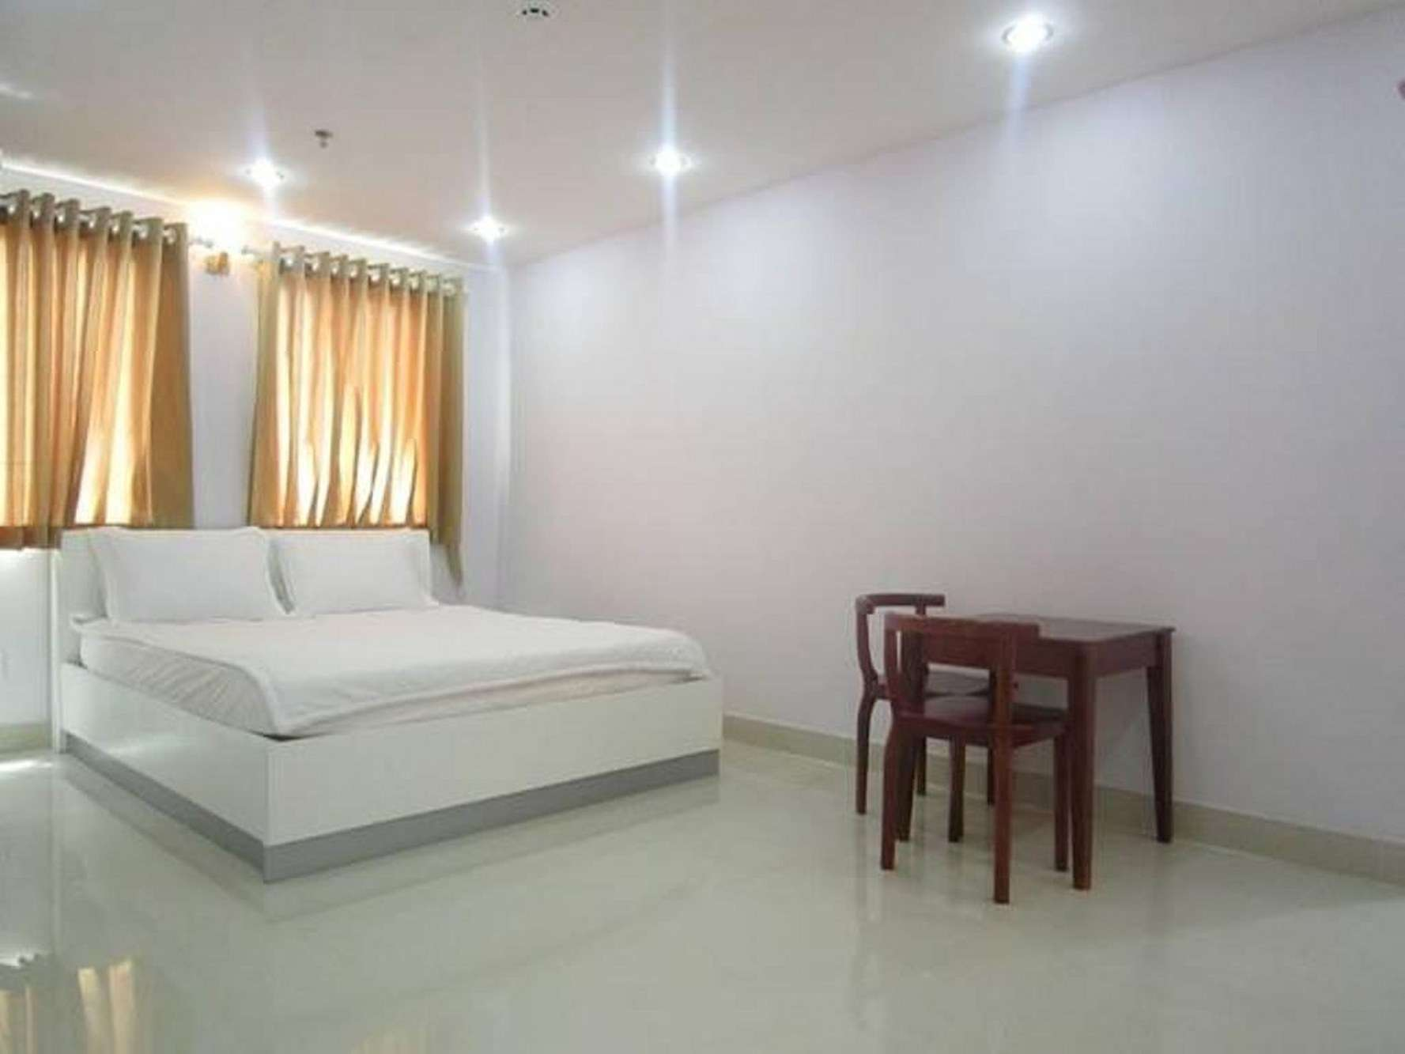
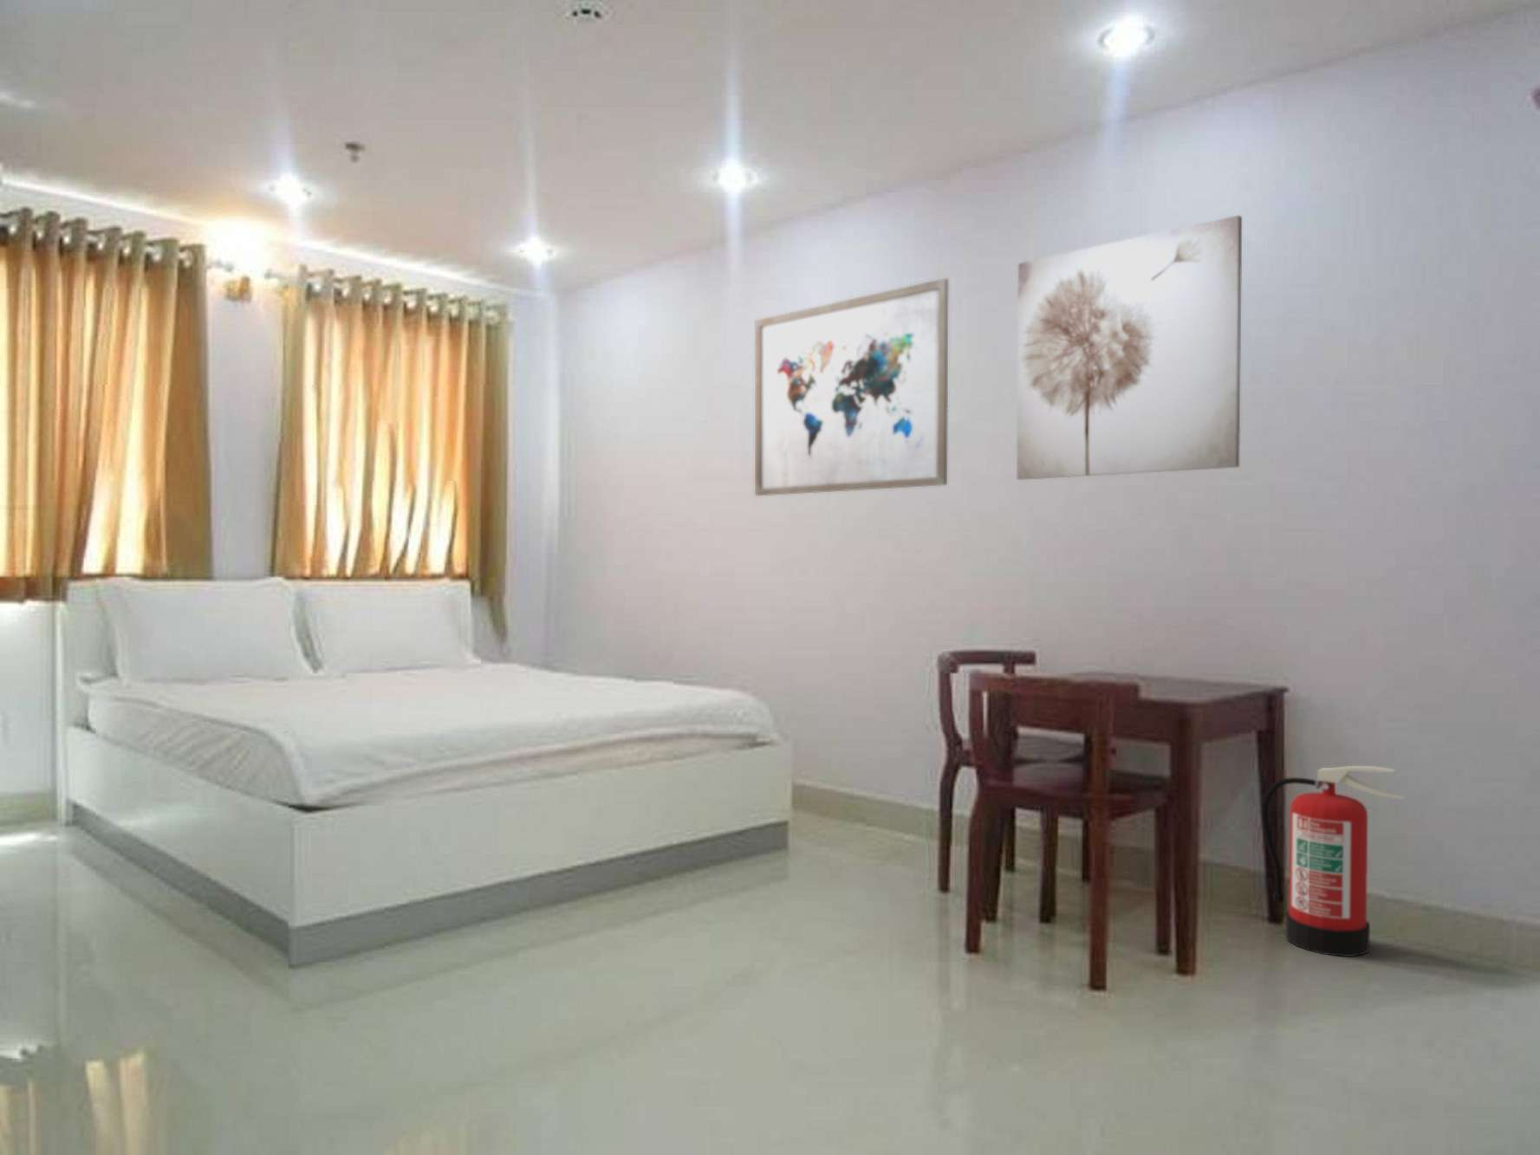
+ wall art (843, 396)
+ fire extinguisher (1329, 852)
+ wall art (1120, 358)
